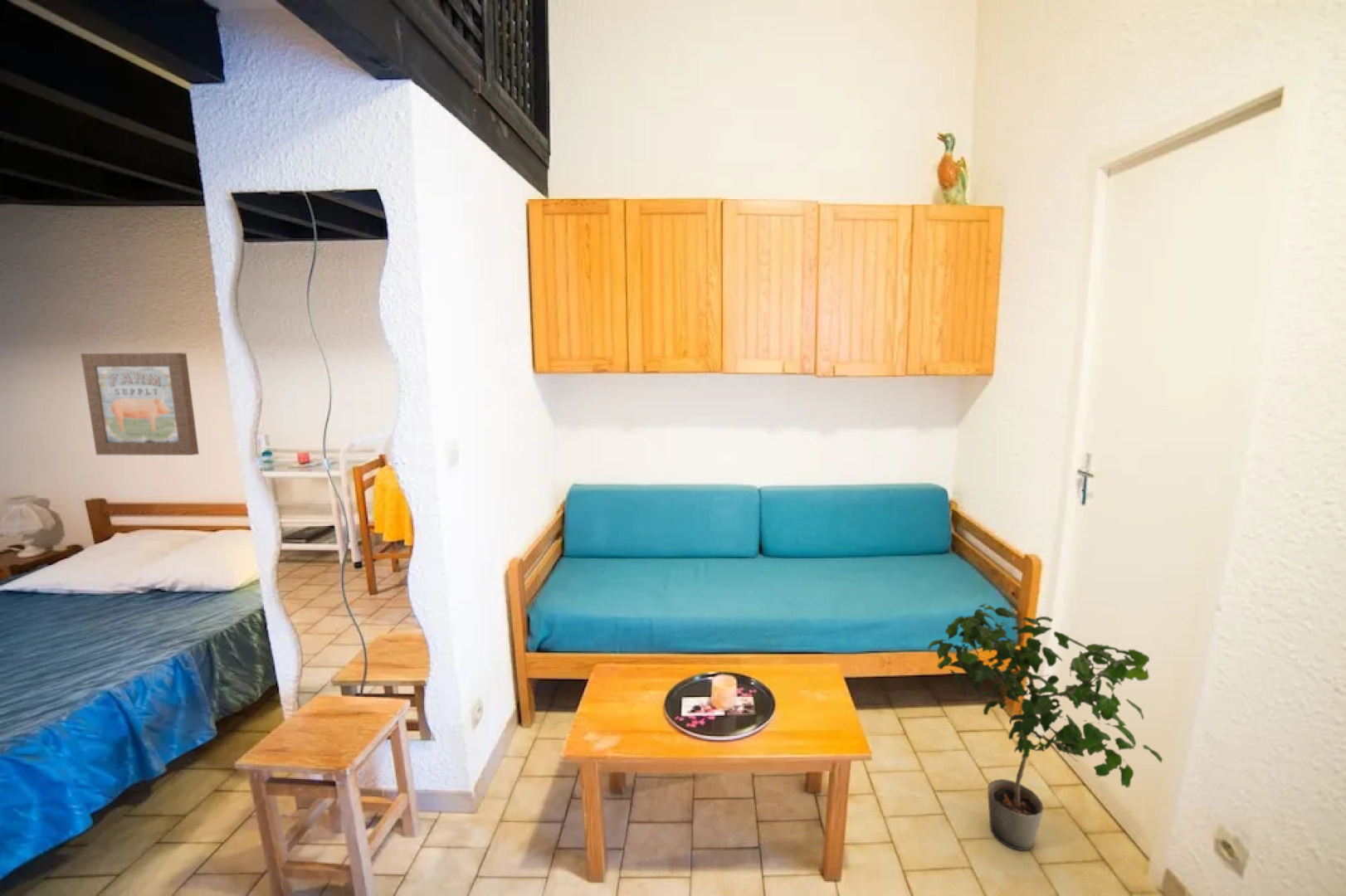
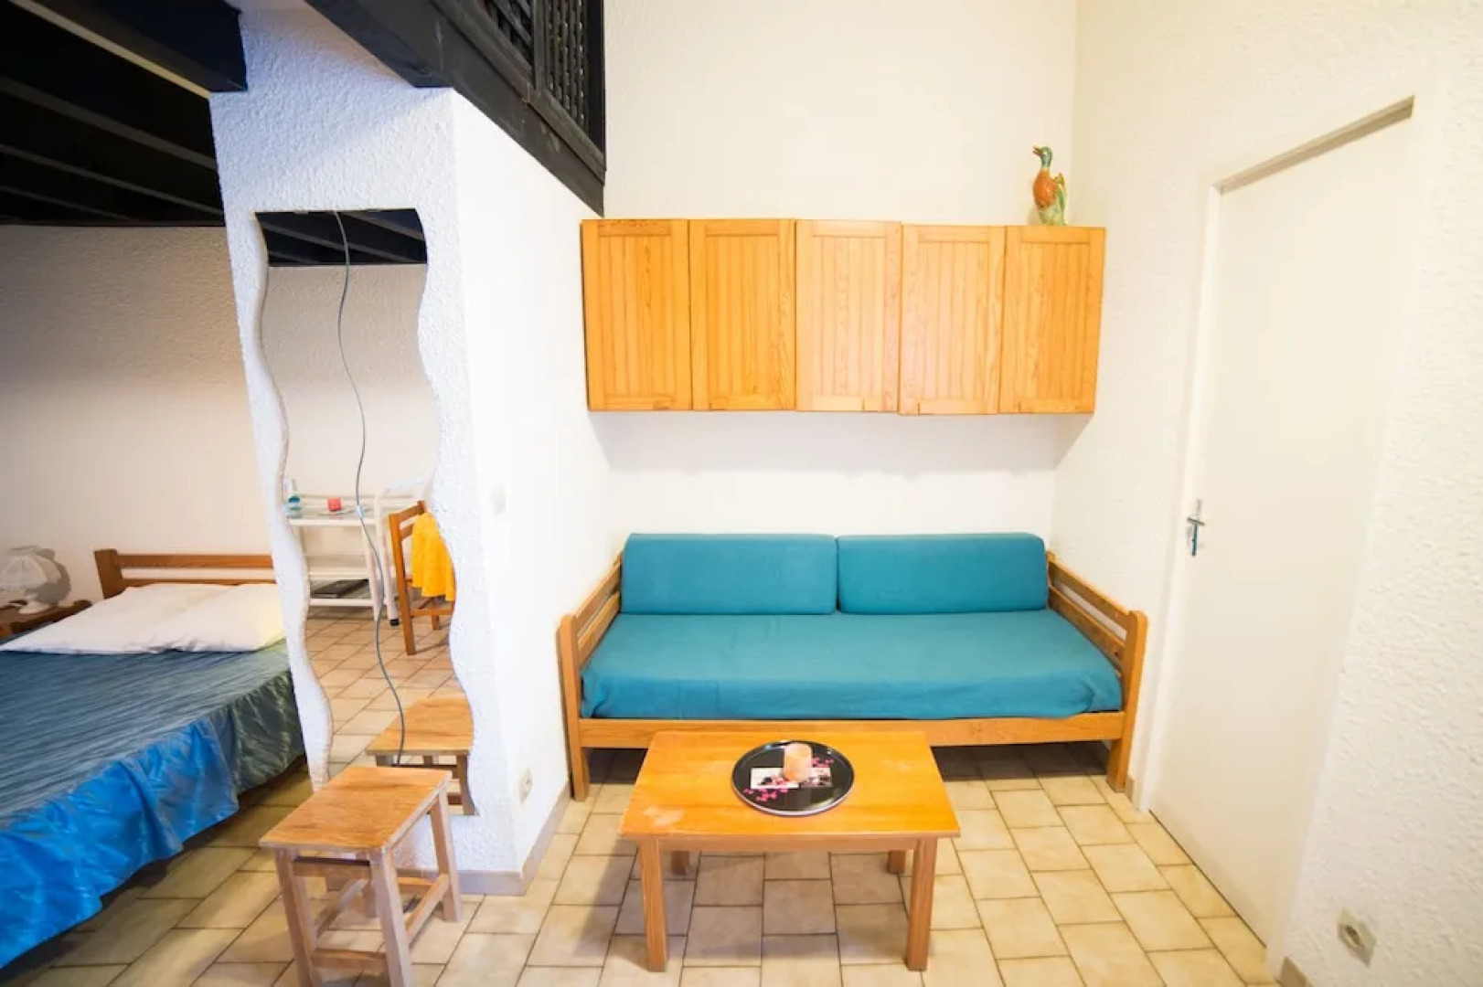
- wall art (140, 404)
- potted plant (1018, 726)
